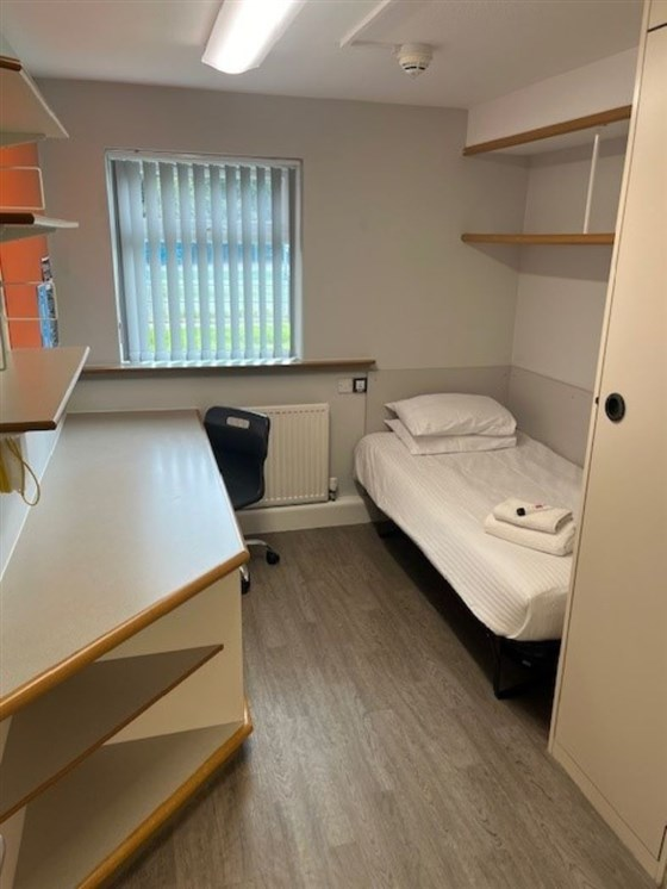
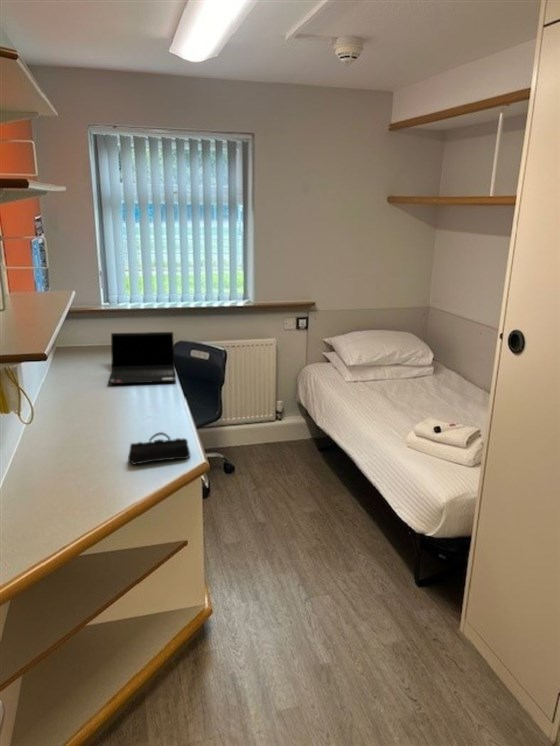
+ pencil case (158, 446)
+ laptop computer (142, 357)
